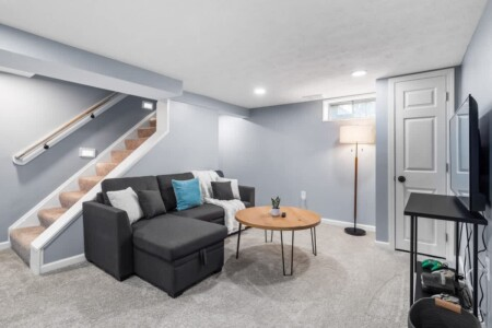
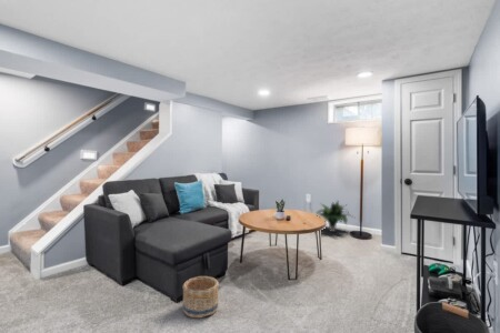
+ potted plant (333, 215)
+ basket (200, 295)
